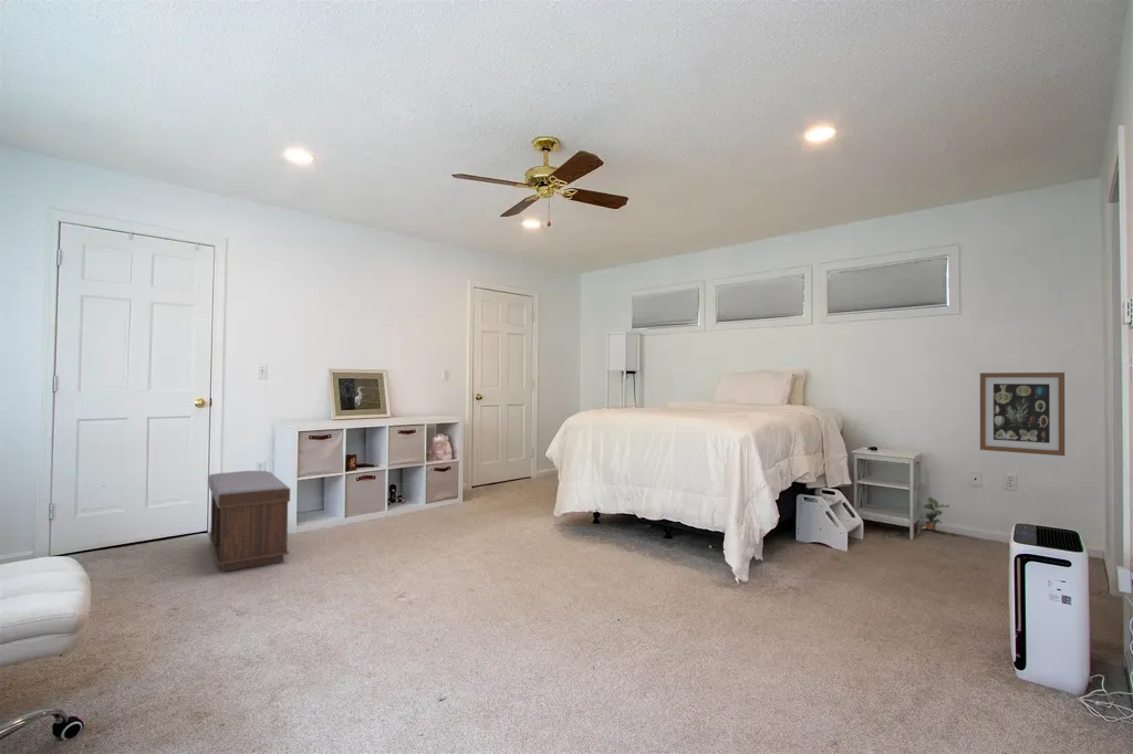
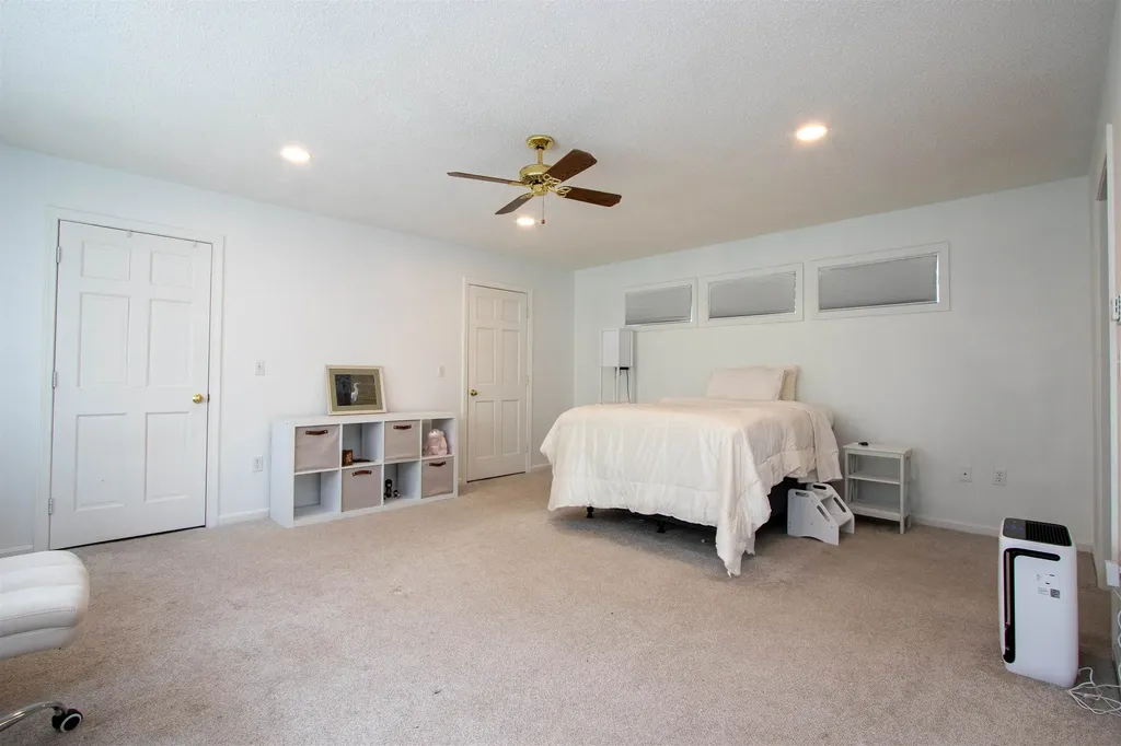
- bench (246, 514)
- potted plant (933, 514)
- wall art (1020, 412)
